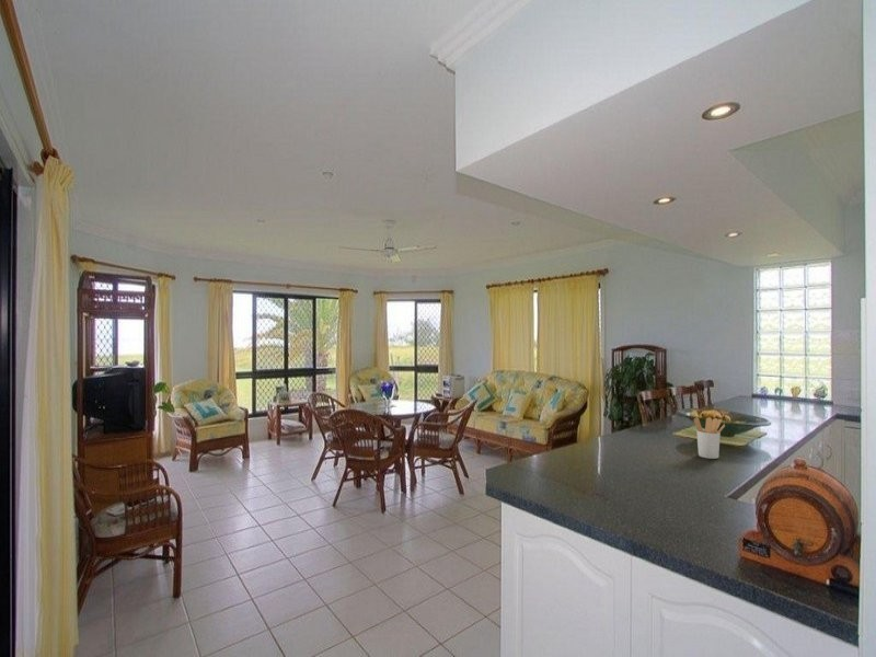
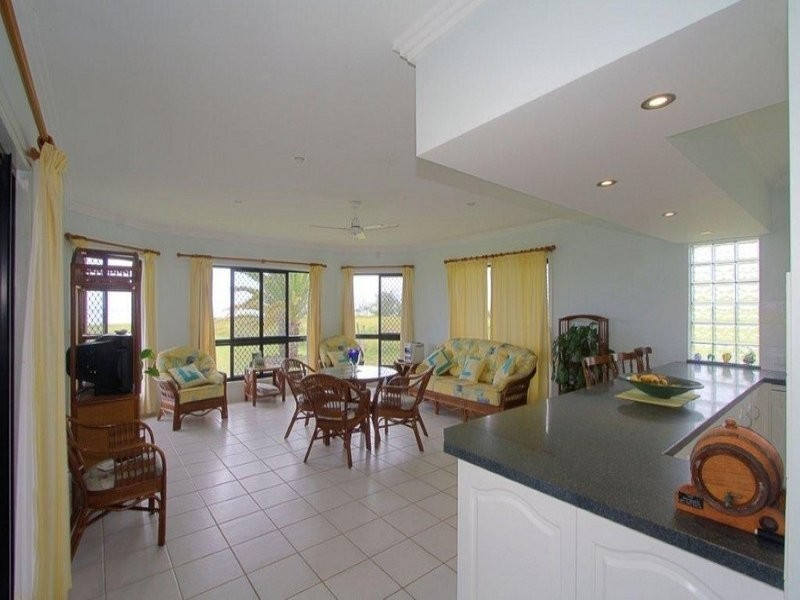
- utensil holder (710, 436)
